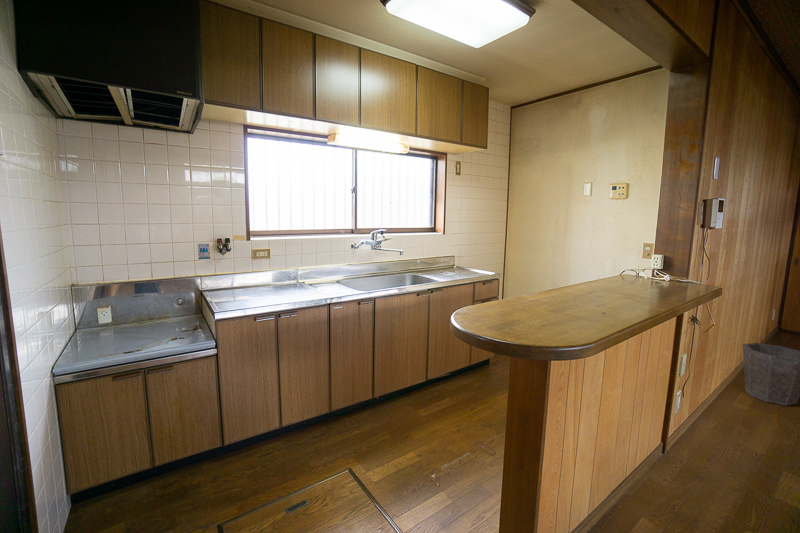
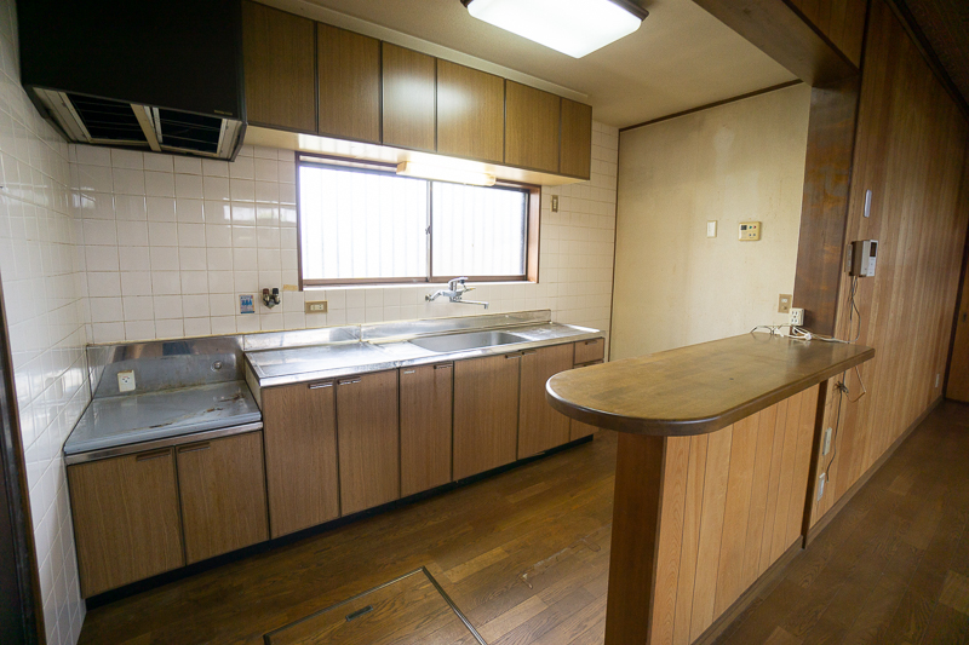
- waste bin (773, 374)
